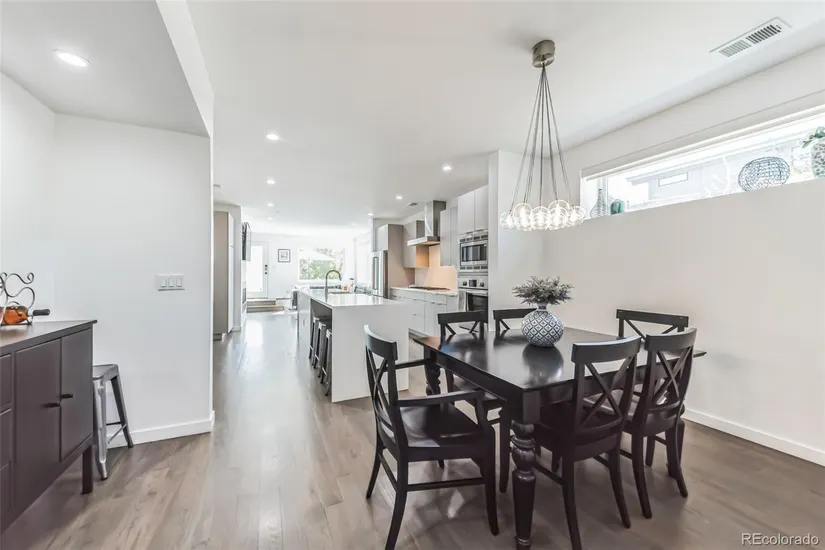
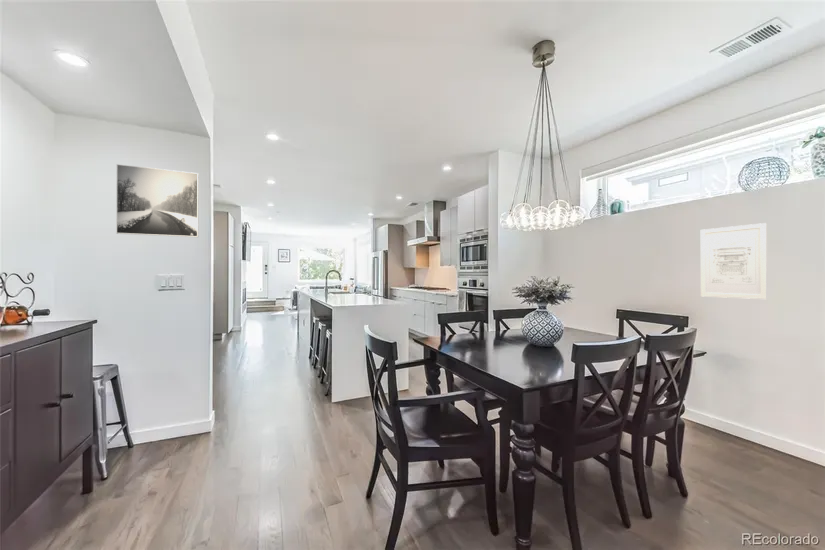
+ wall art (731, 262)
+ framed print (159, 202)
